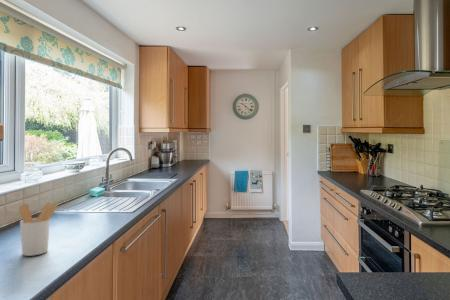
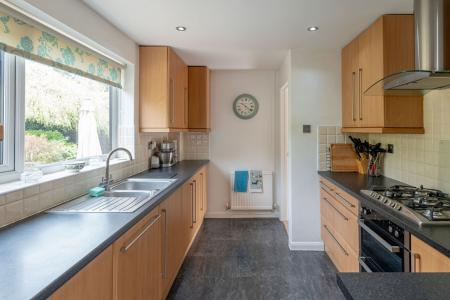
- utensil holder (40, 226)
